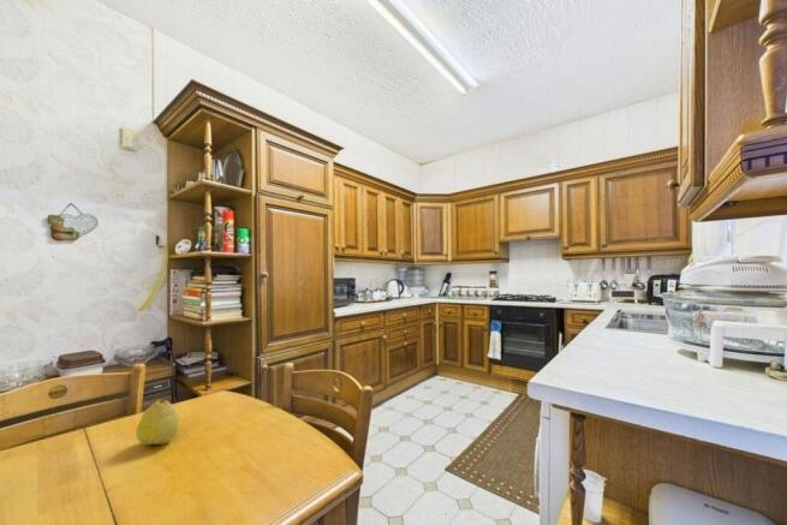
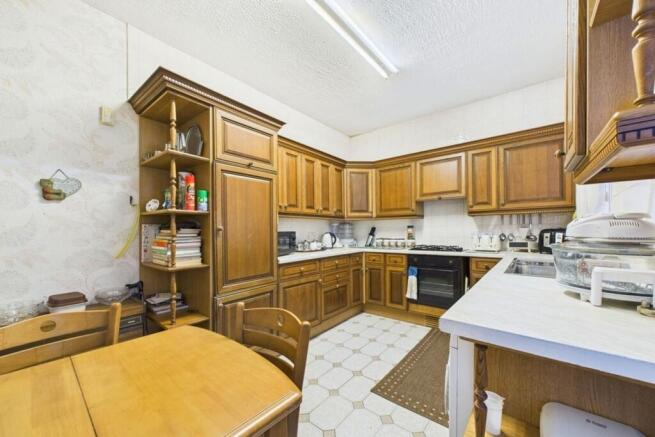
- fruit (157, 419)
